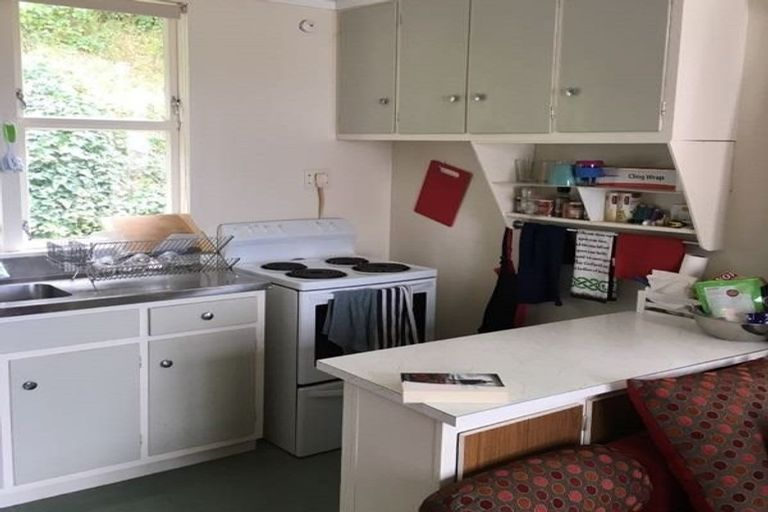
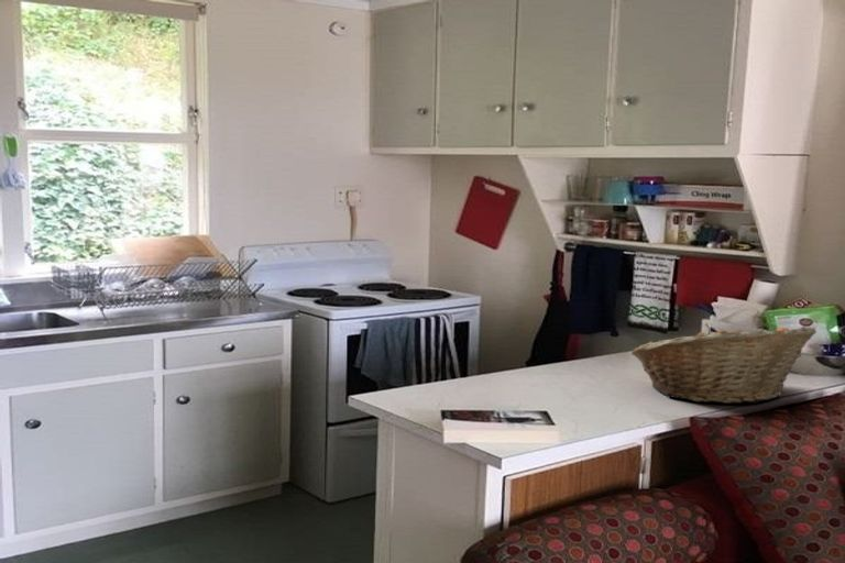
+ fruit basket (723, 355)
